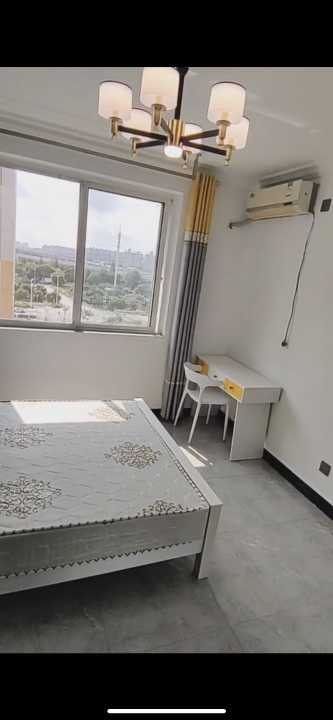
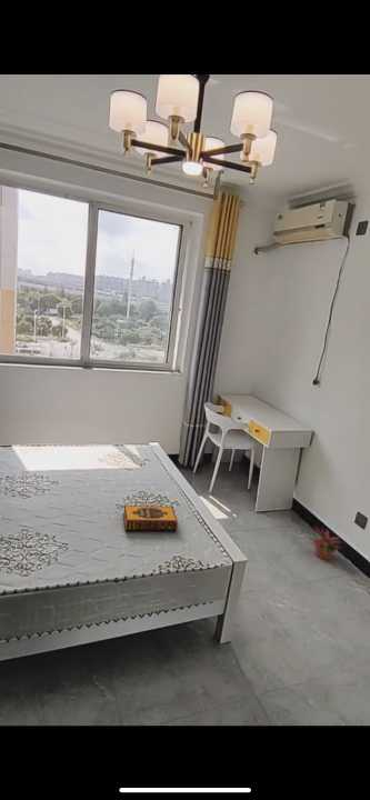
+ hardback book (149, 518)
+ potted plant (326, 541)
